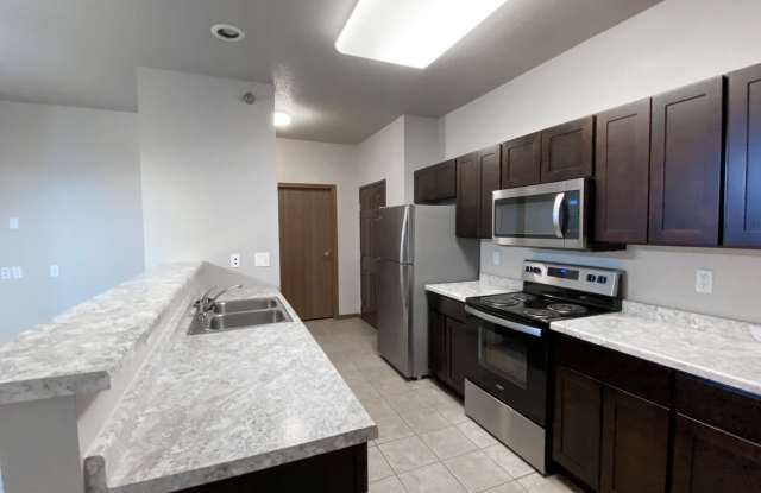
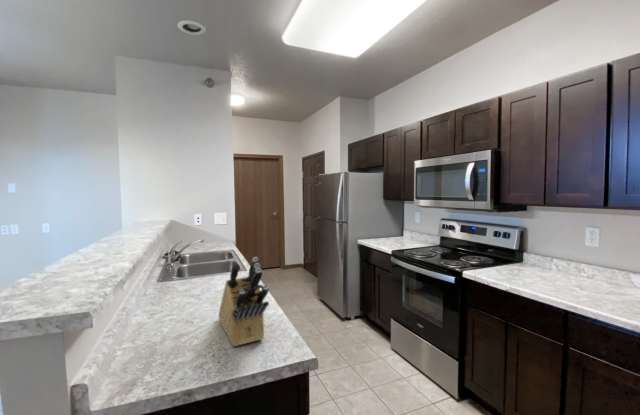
+ knife block (241, 293)
